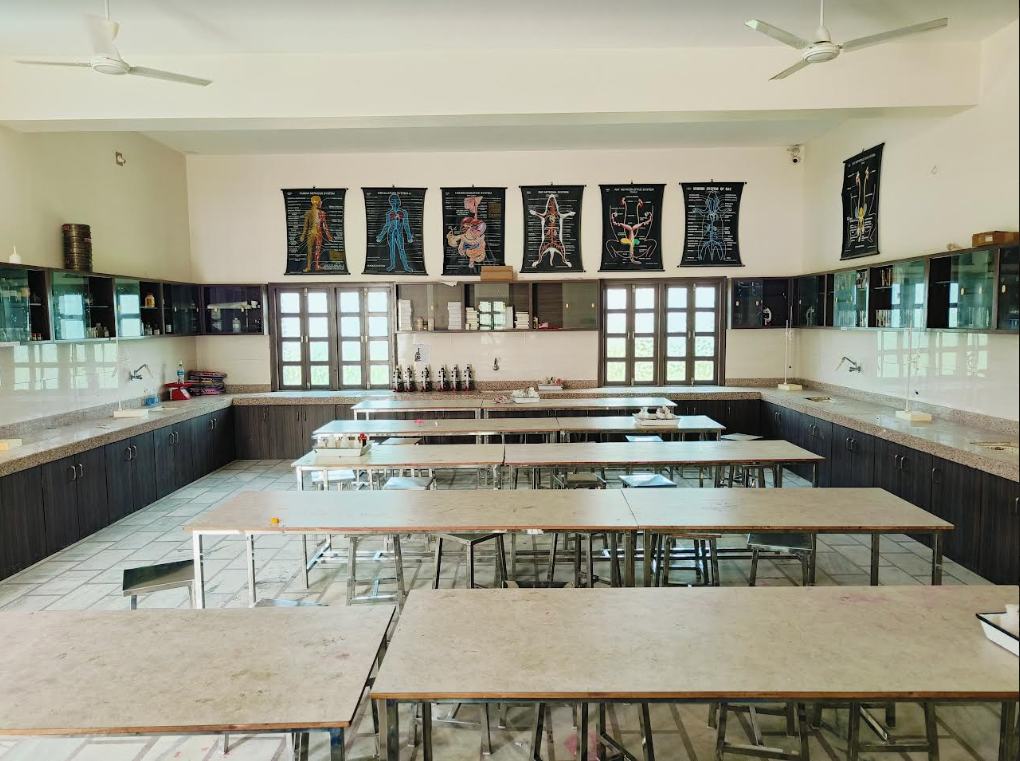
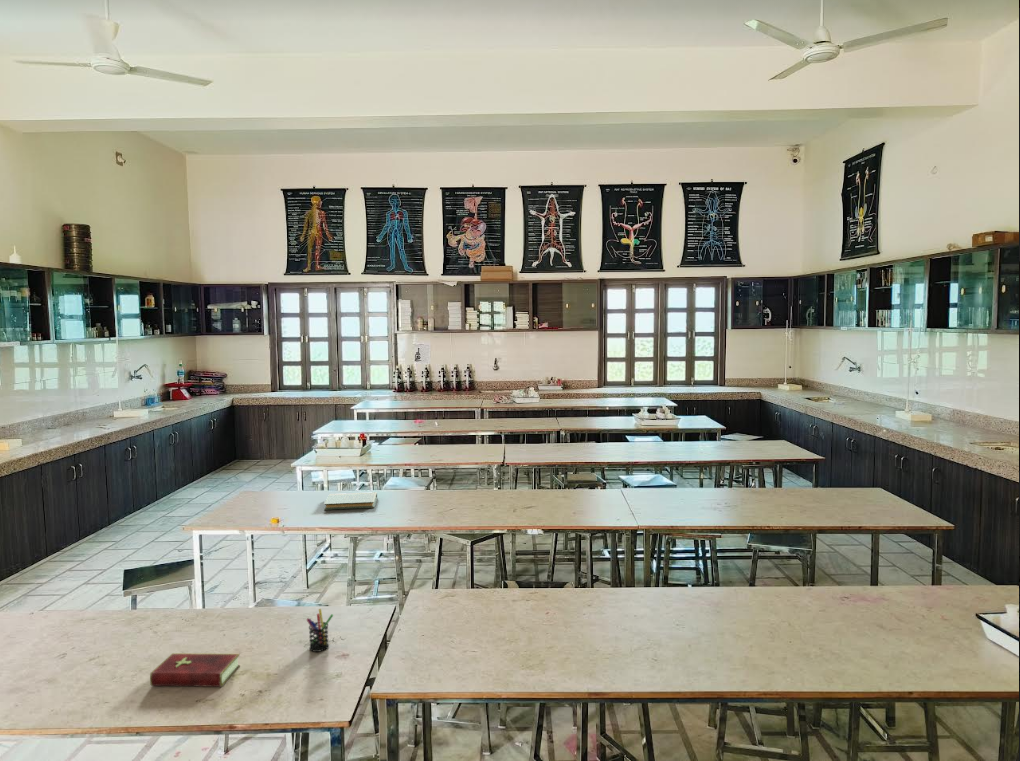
+ hardcover book (196, 669)
+ book (351, 500)
+ pen holder (320, 628)
